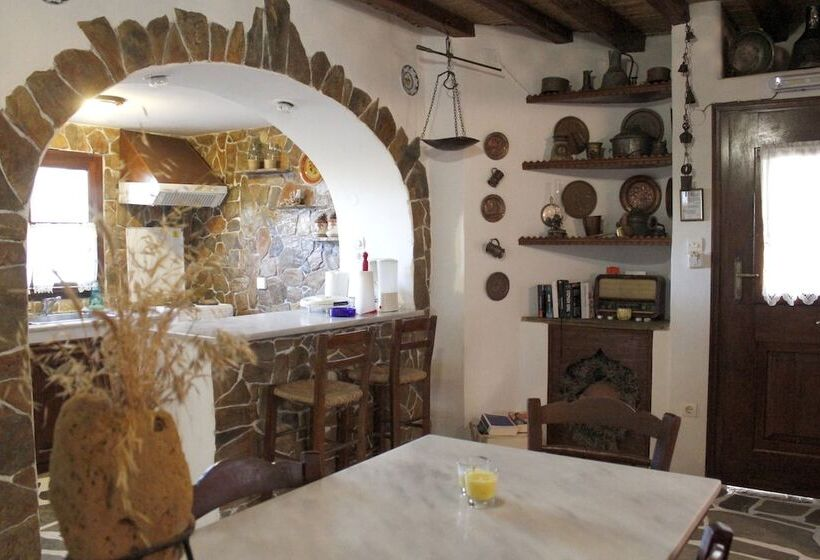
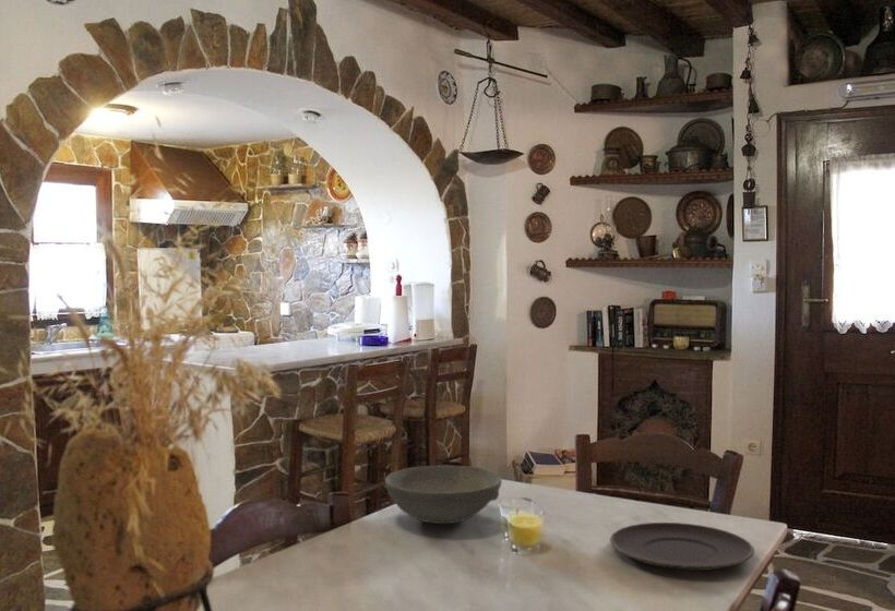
+ bowl (443, 498)
+ plate (680, 547)
